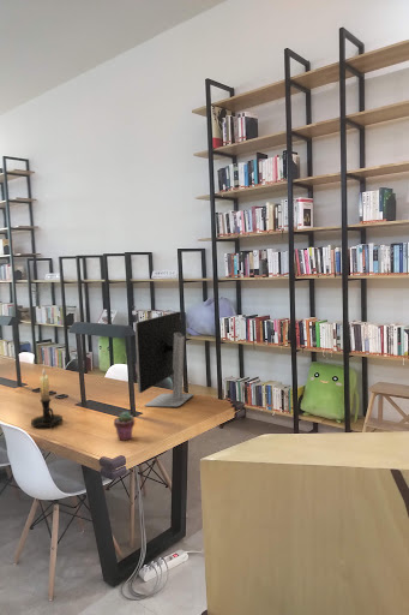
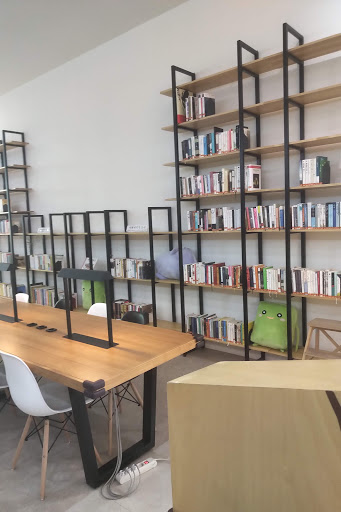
- candle holder (46, 396)
- monitor (167, 358)
- potted succulent (124, 424)
